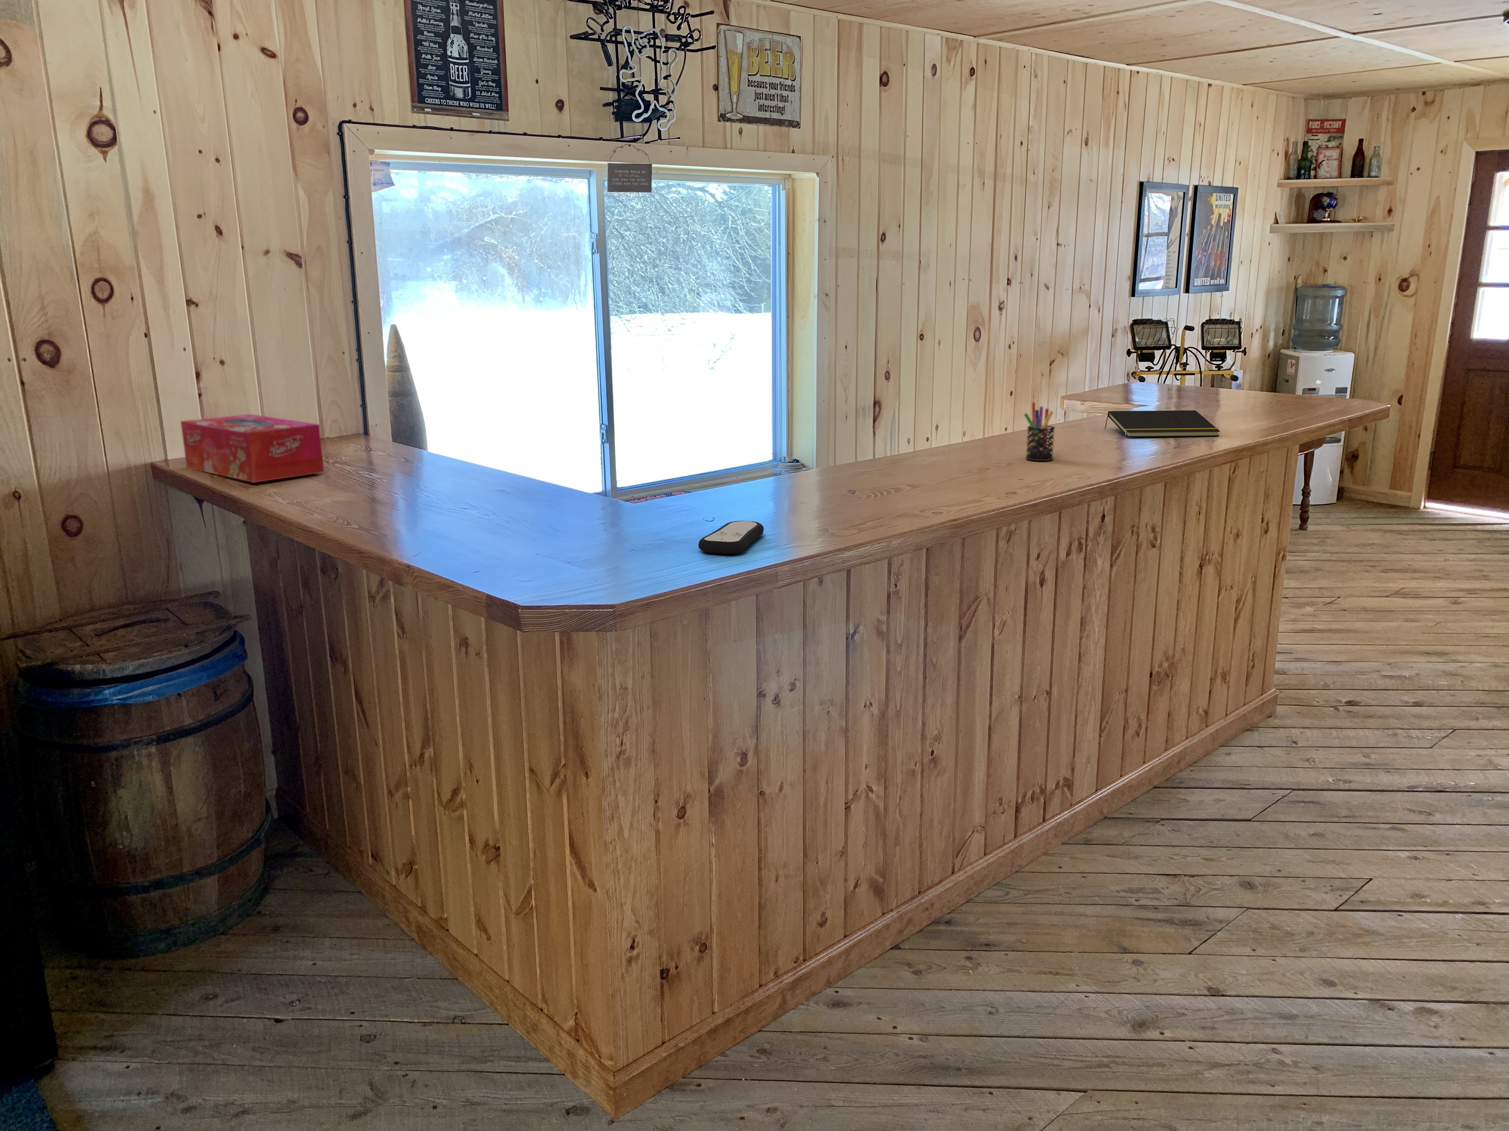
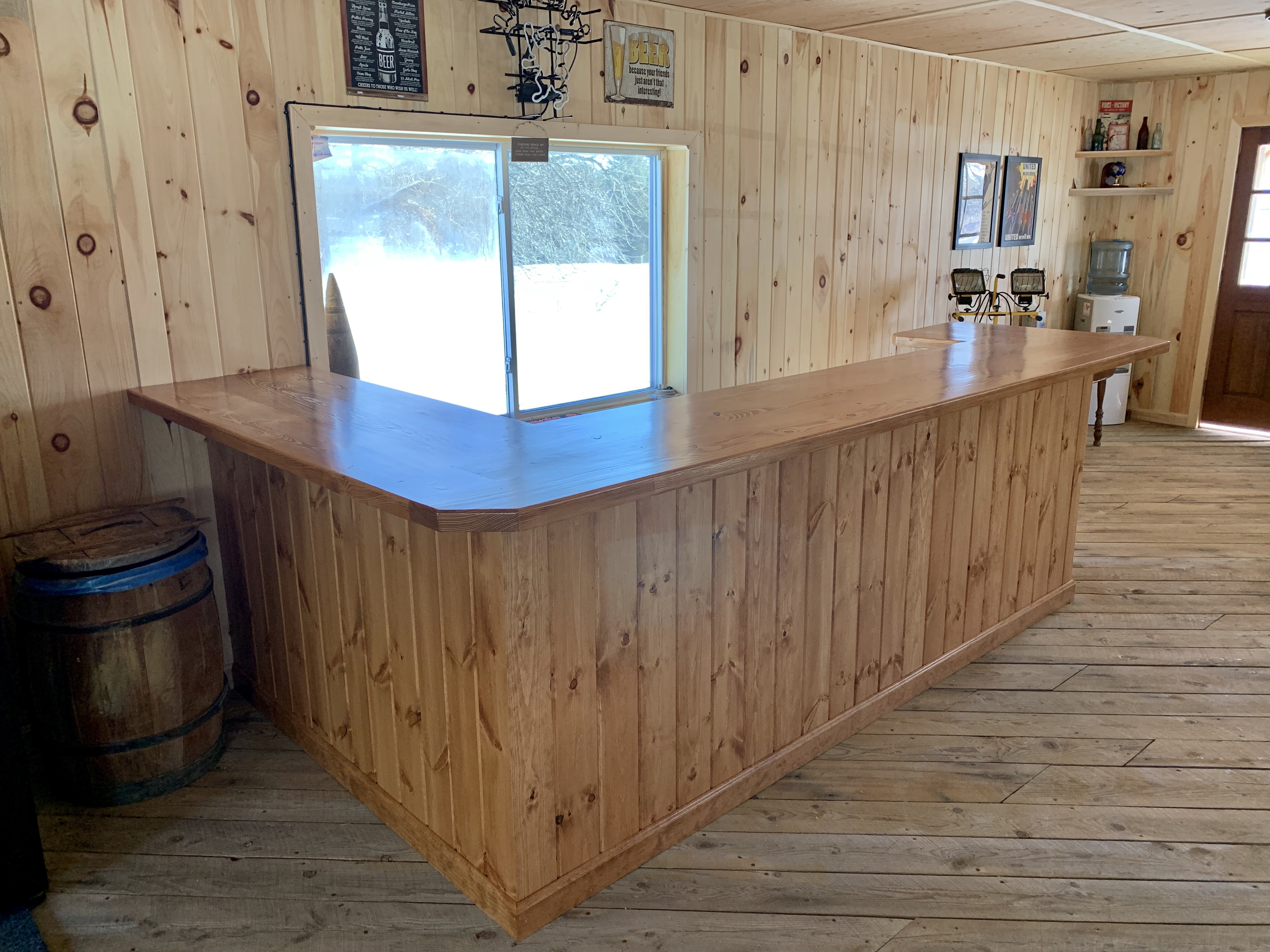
- tissue box (252, 447)
- pen holder (1037, 431)
- remote control (733, 536)
- notepad (1162, 423)
